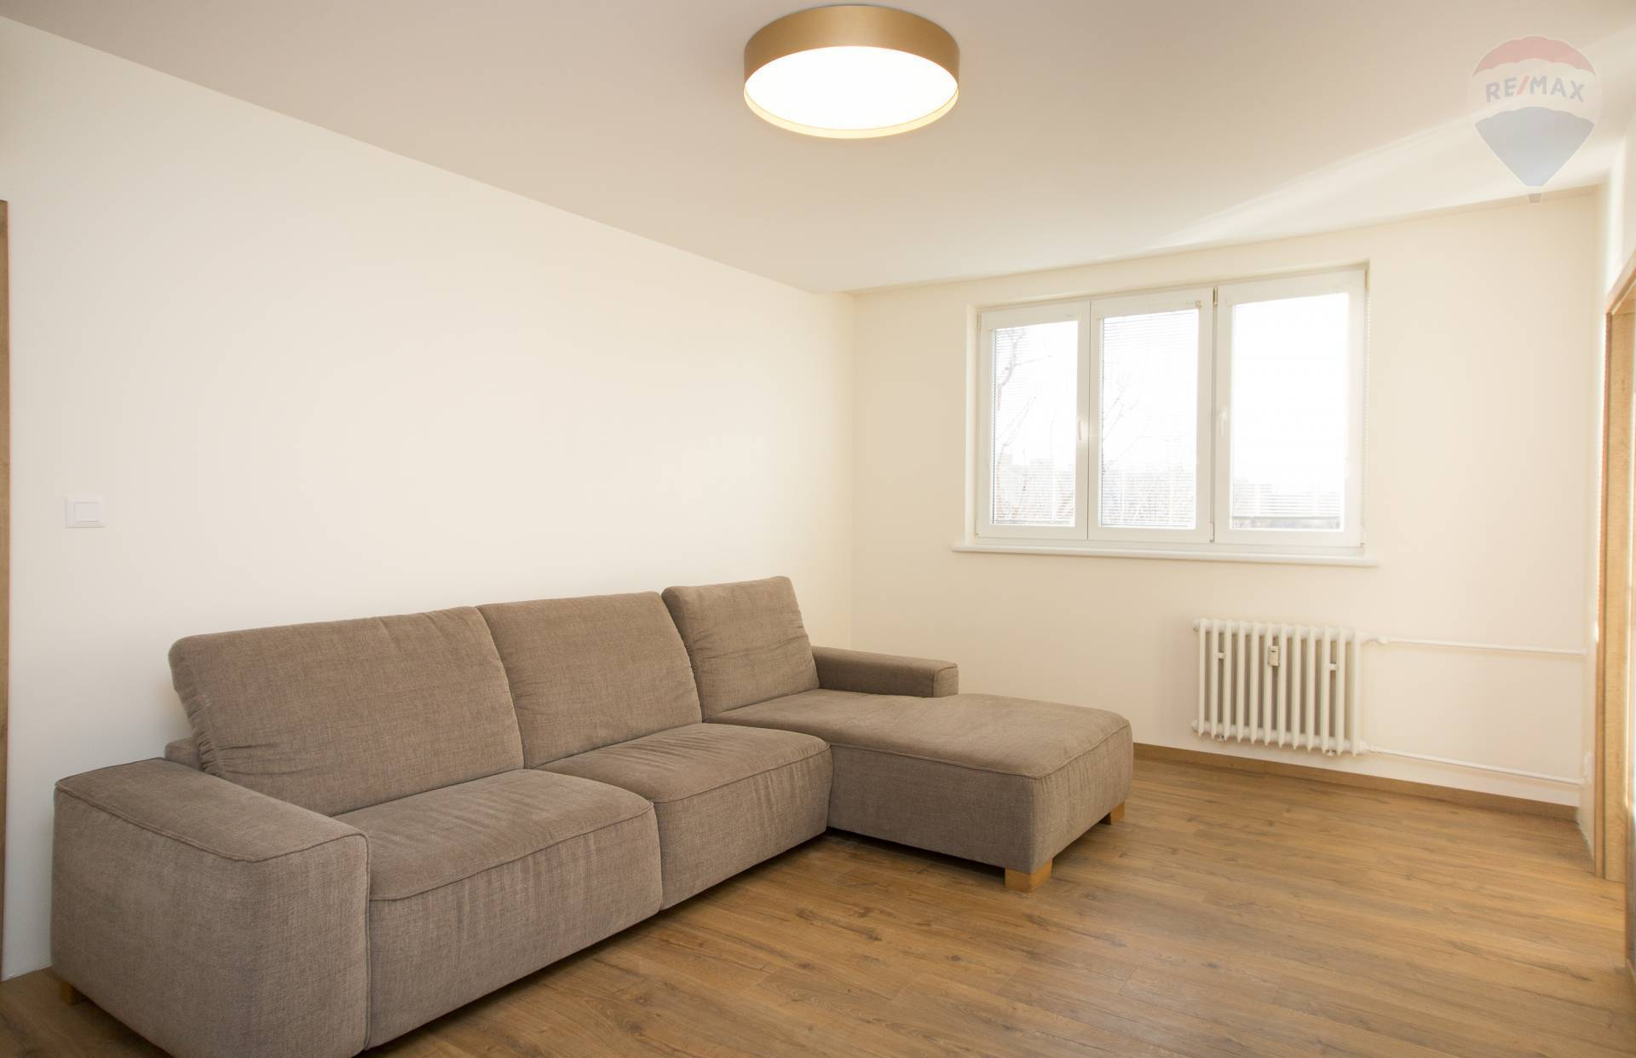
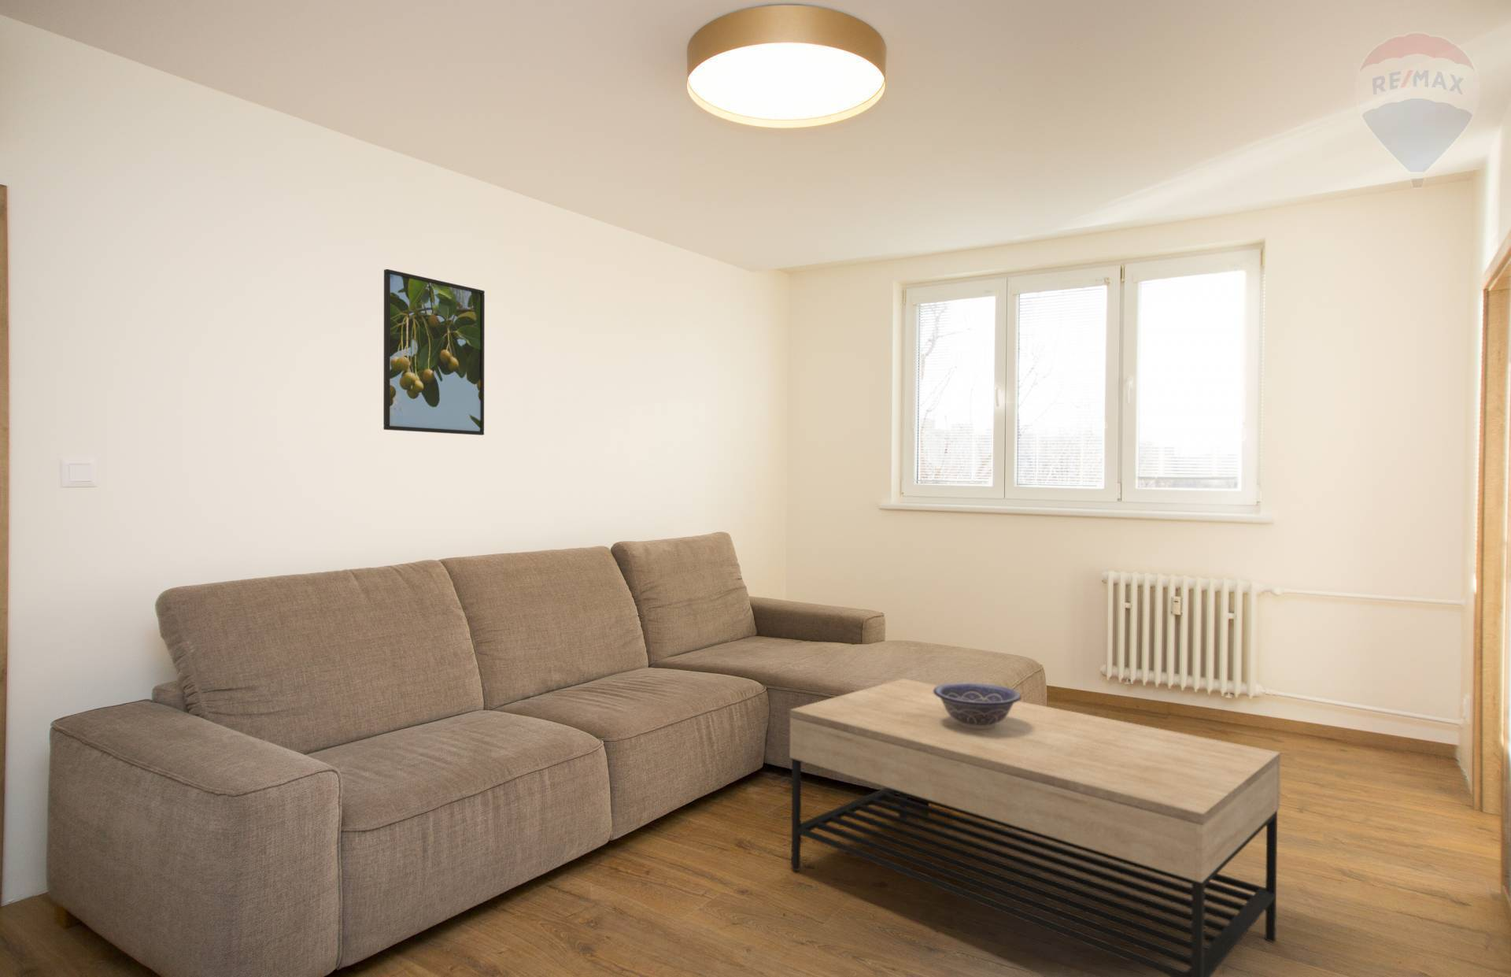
+ coffee table (1014, 815)
+ decorative bowl (977, 707)
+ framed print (436, 357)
